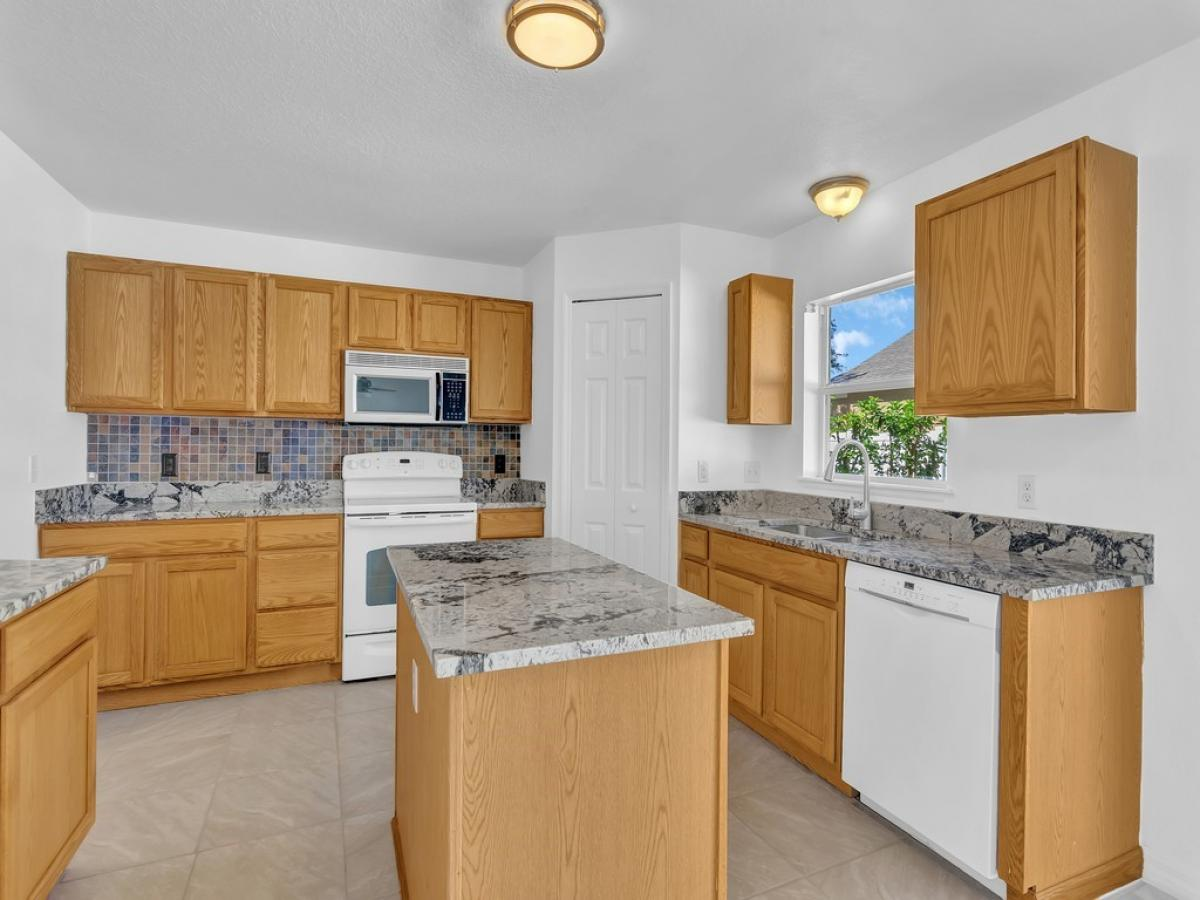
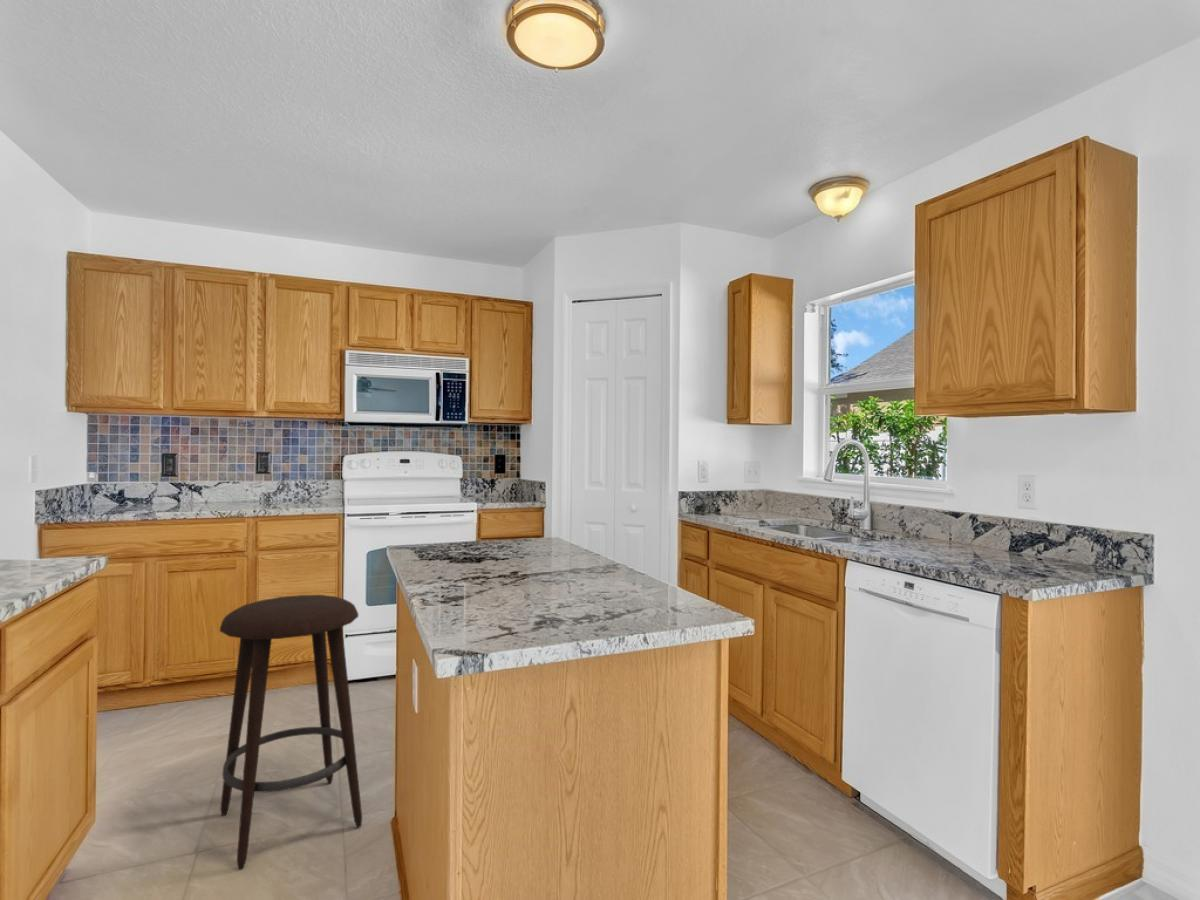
+ stool (294, 728)
